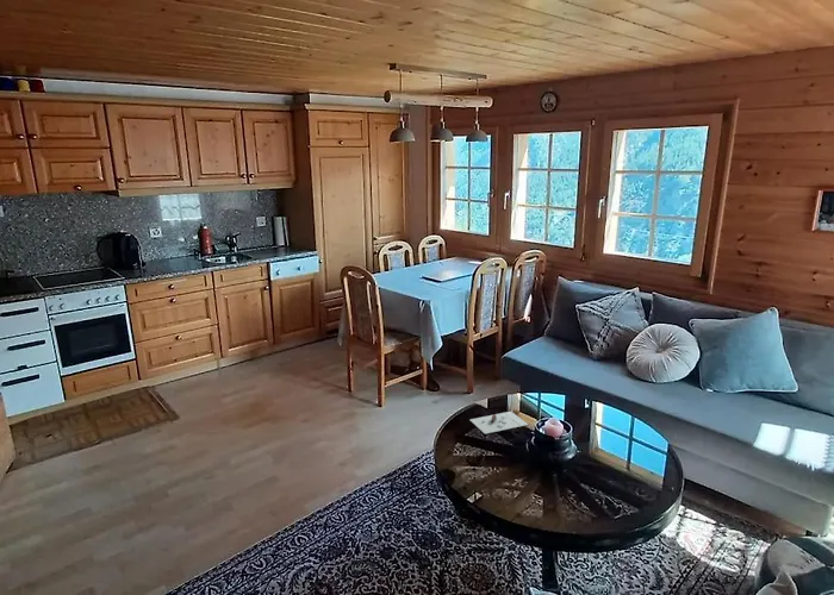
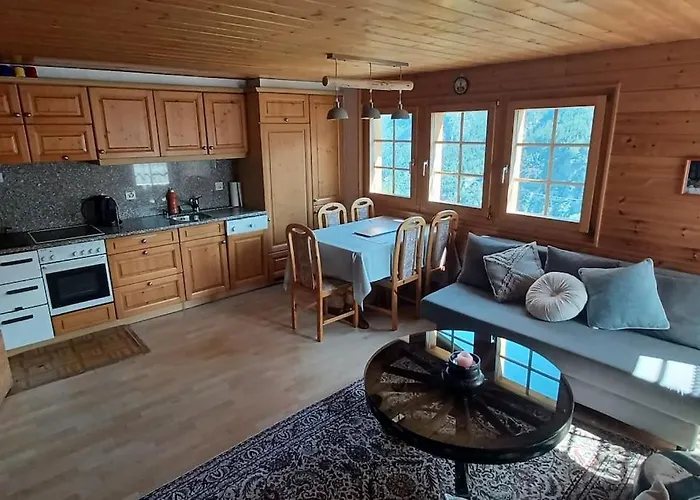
- architectural model (498, 420)
